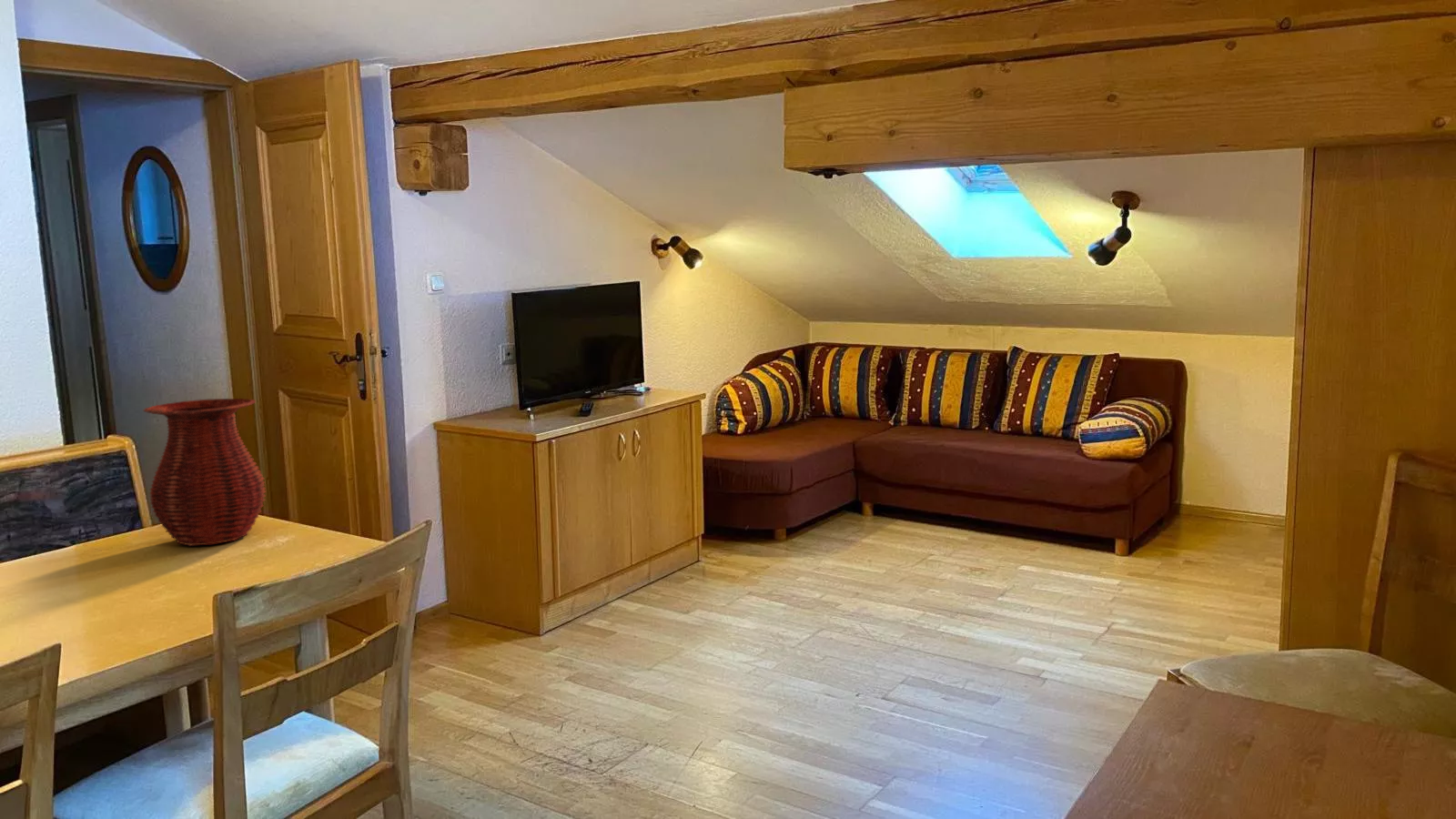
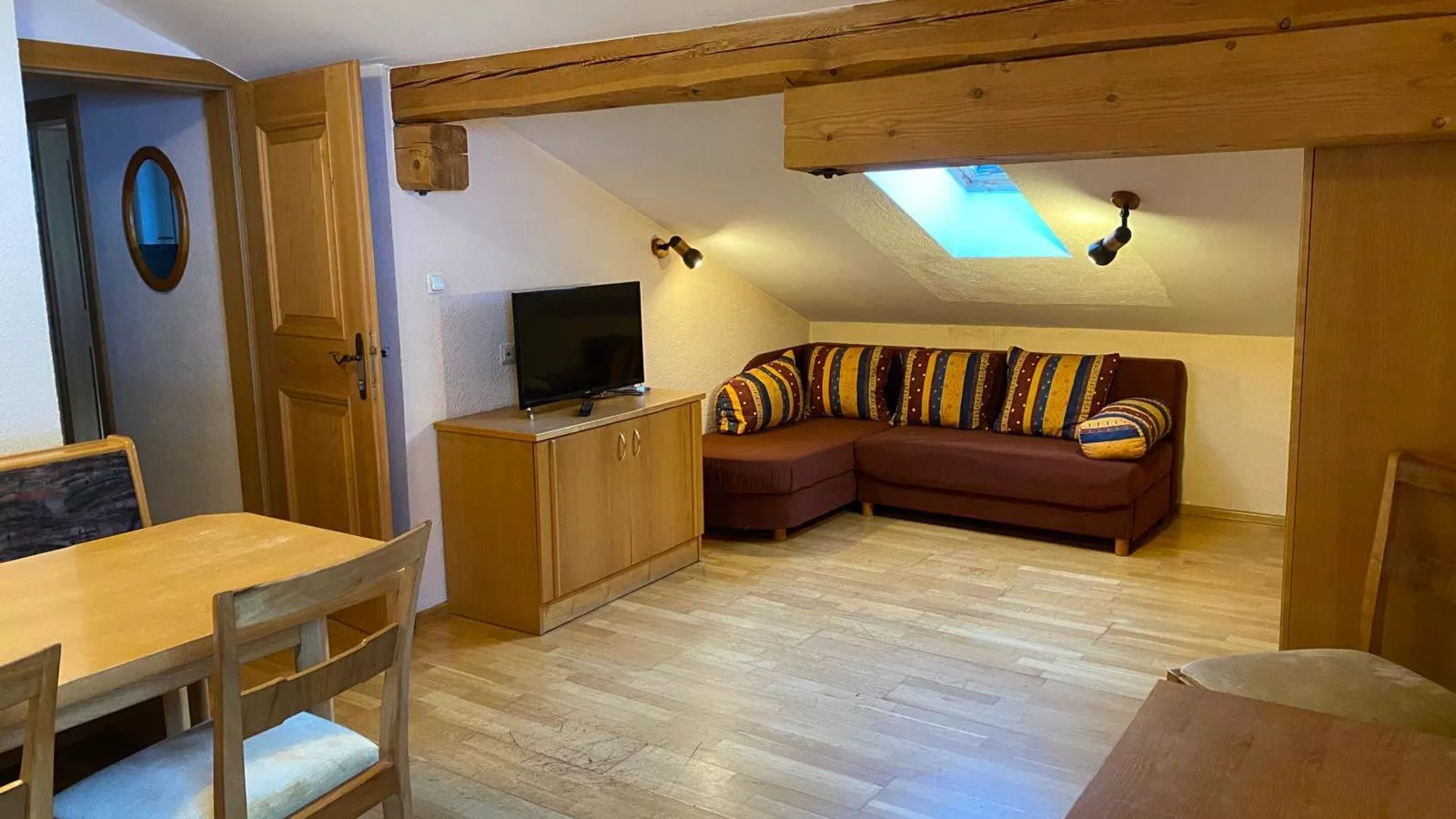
- vase (207, 471)
